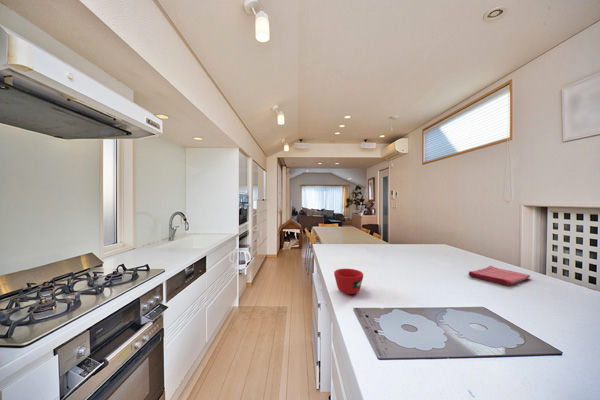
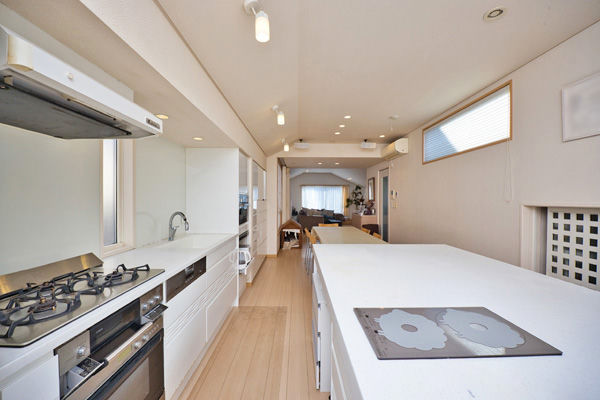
- dish towel (498, 274)
- cup (350, 280)
